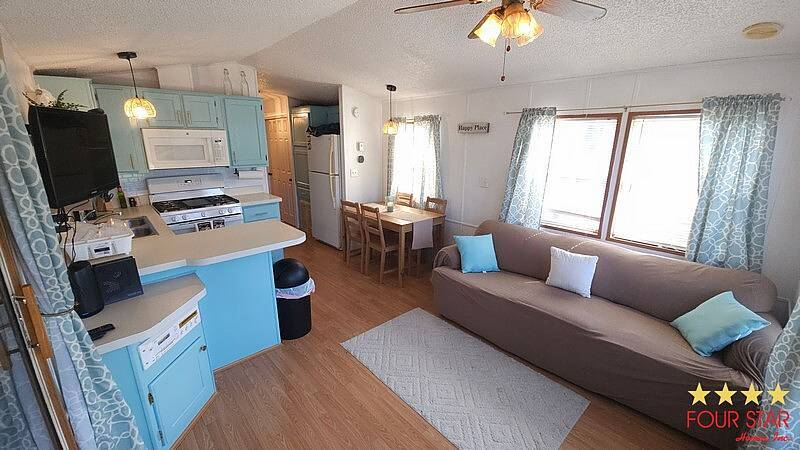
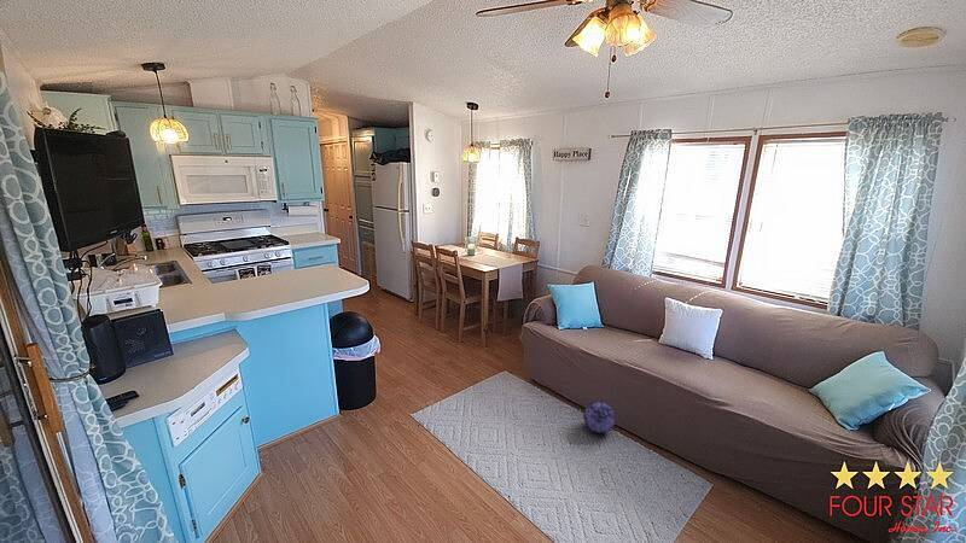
+ decorative ball (599, 416)
